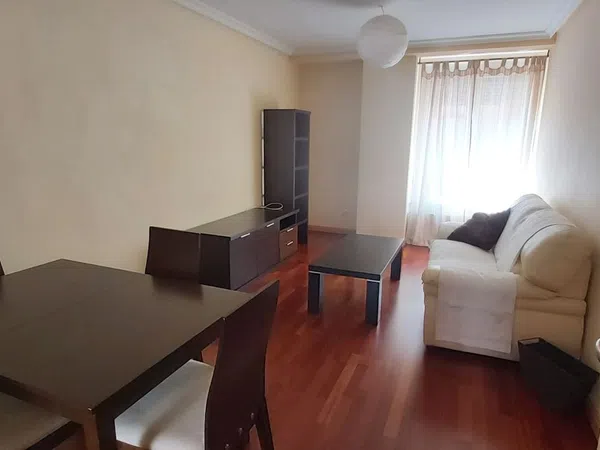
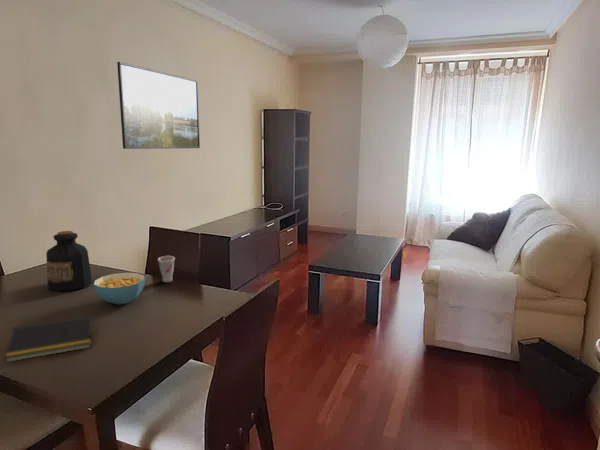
+ notepad (51, 337)
+ bottle (67, 258)
+ cereal bowl (120, 290)
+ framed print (164, 111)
+ cup (166, 269)
